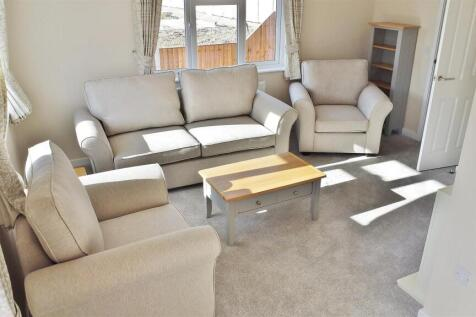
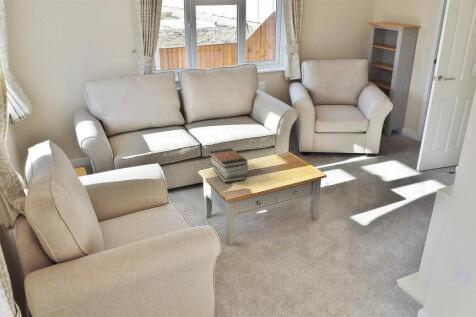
+ book stack (228, 165)
